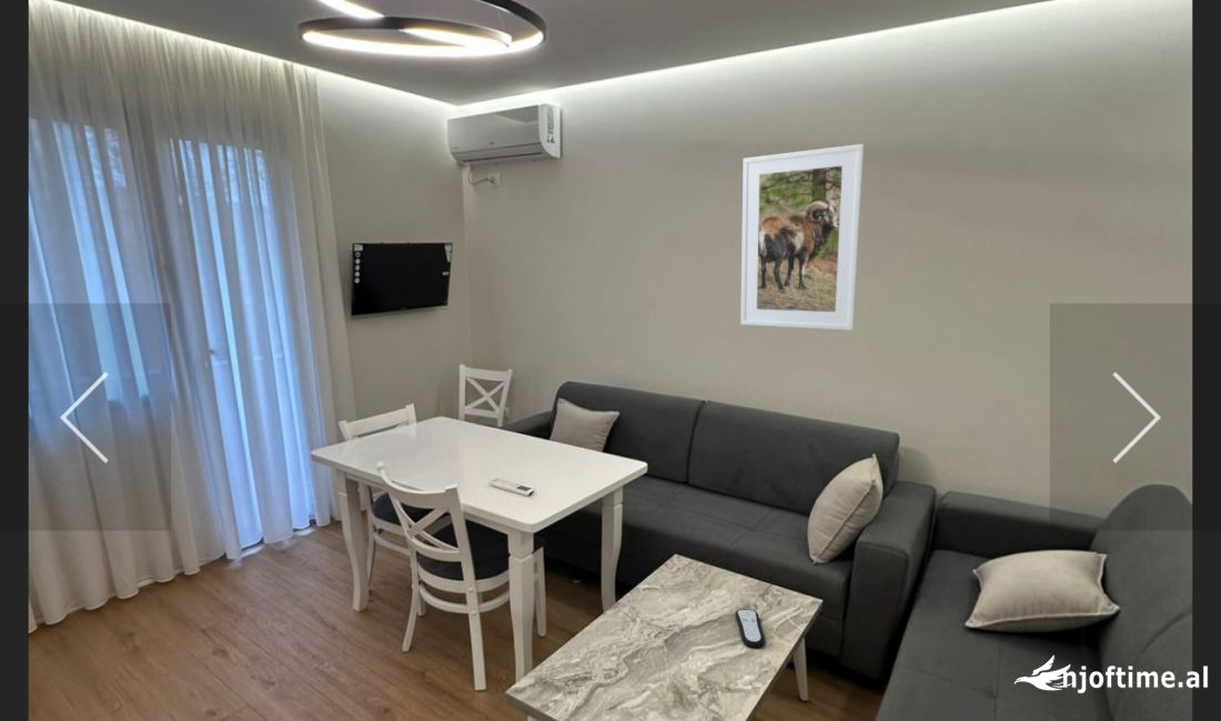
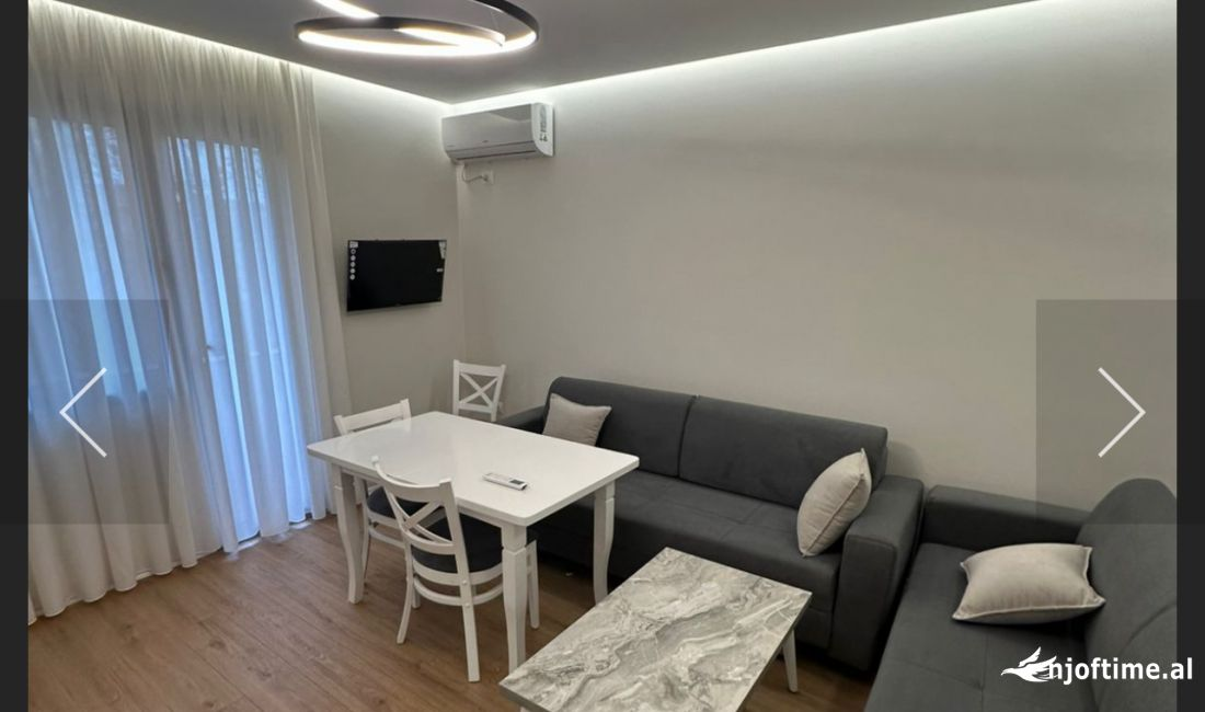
- remote control (749, 627)
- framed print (797, 242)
